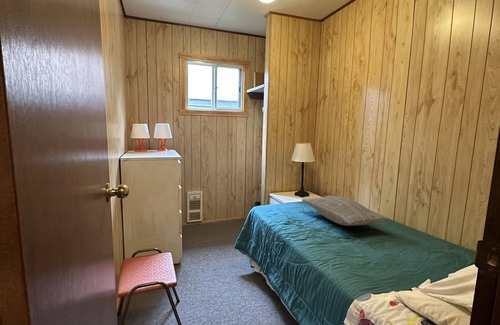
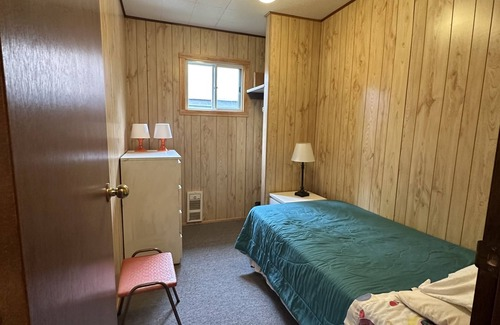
- pillow (341, 209)
